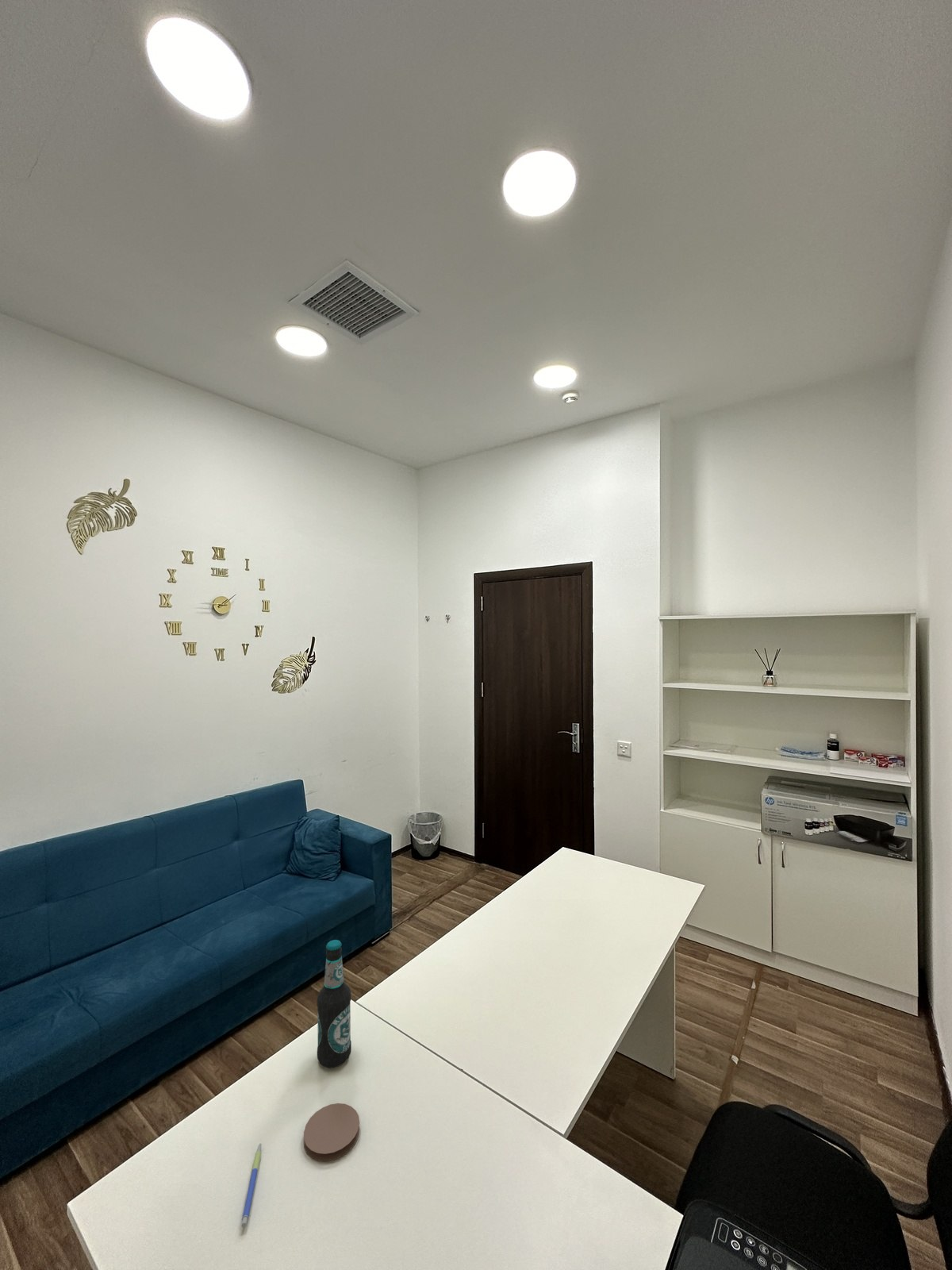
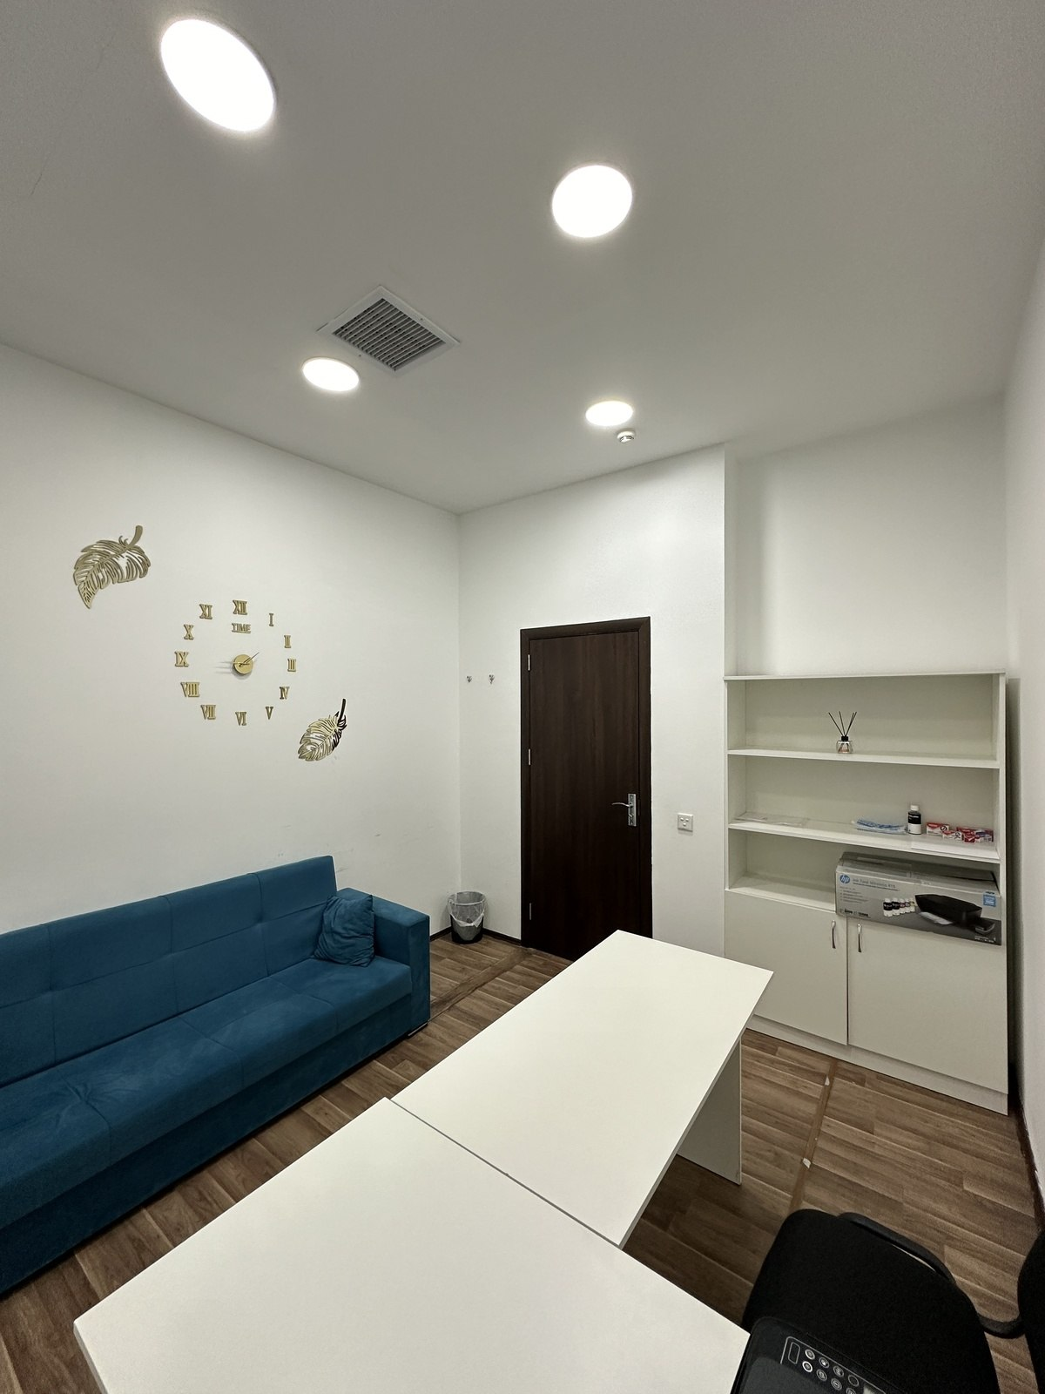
- bottle (334, 1000)
- coaster (332, 1130)
- pen (252, 1181)
